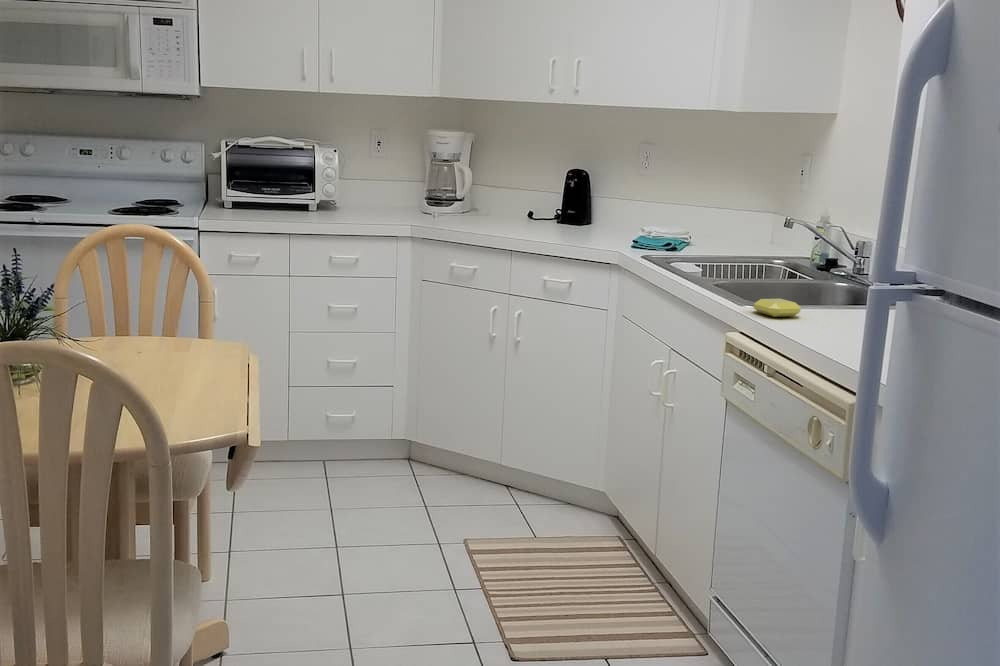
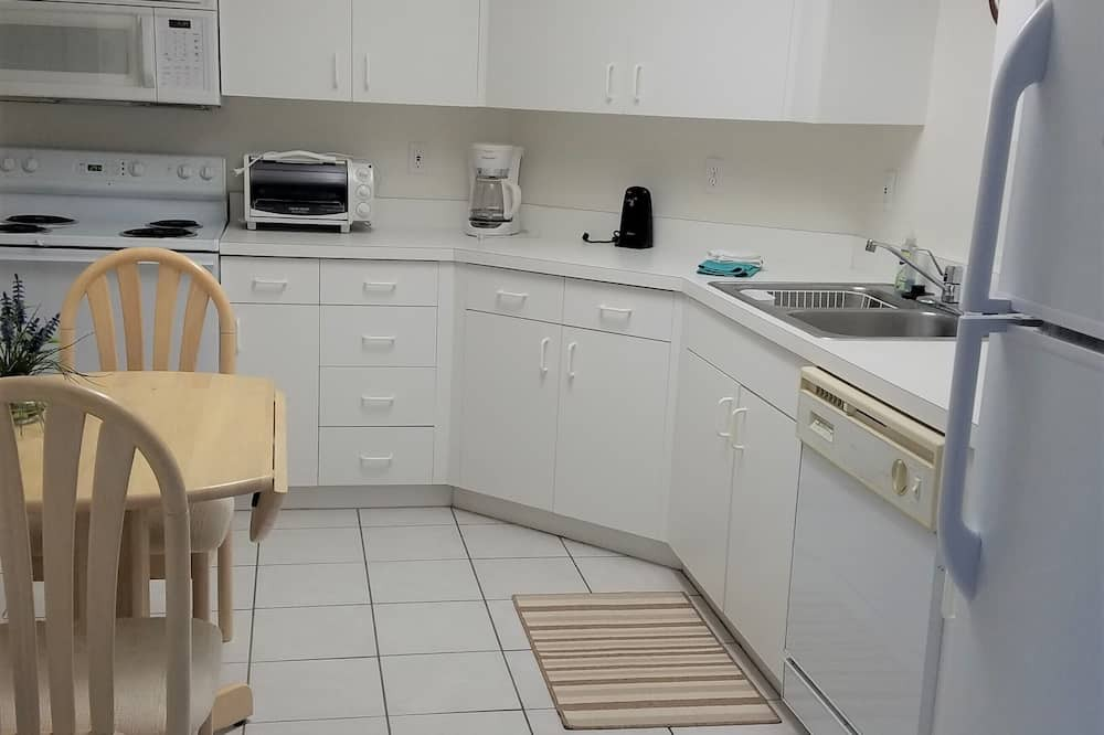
- soap bar (777, 307)
